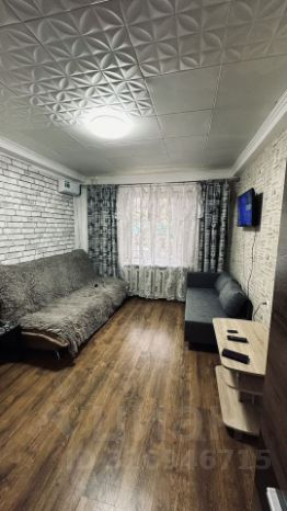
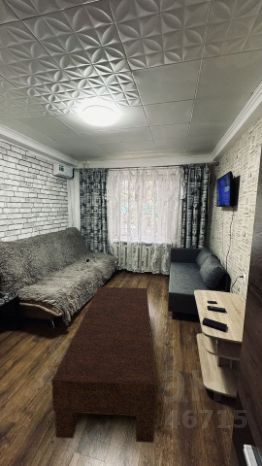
+ coffee table (116, 337)
